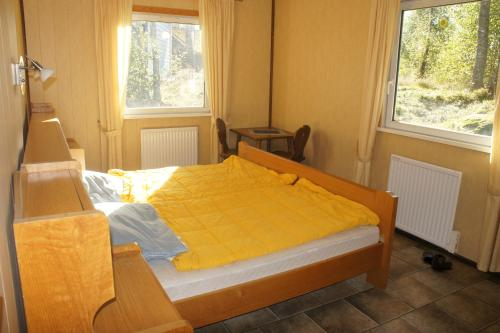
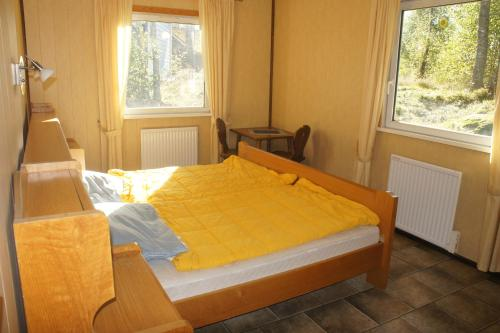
- boots (435, 256)
